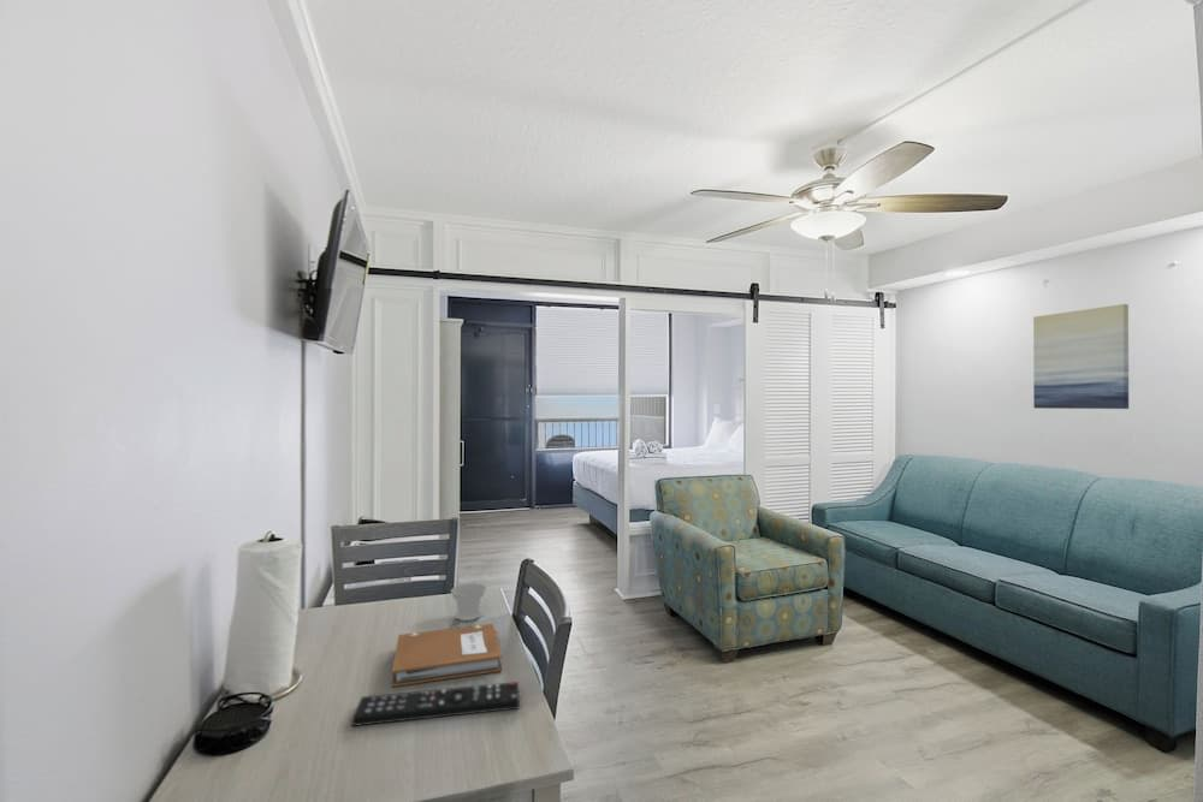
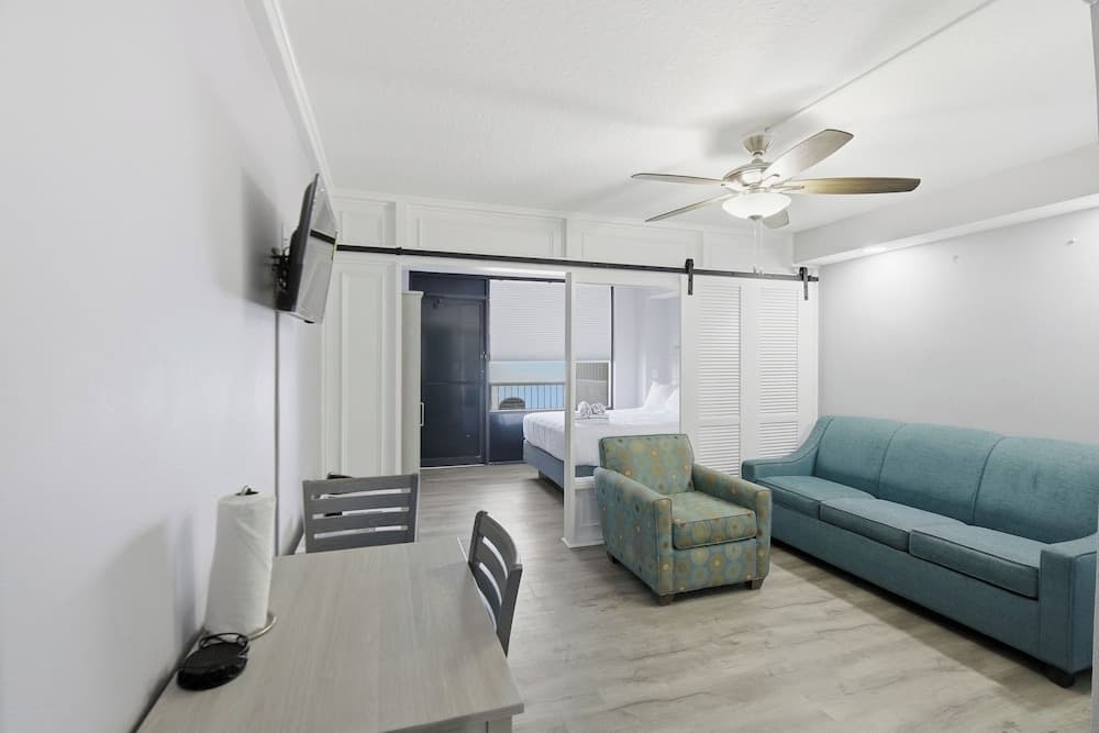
- cup (468, 602)
- remote control (440, 701)
- wall art (1078, 360)
- notebook (450, 650)
